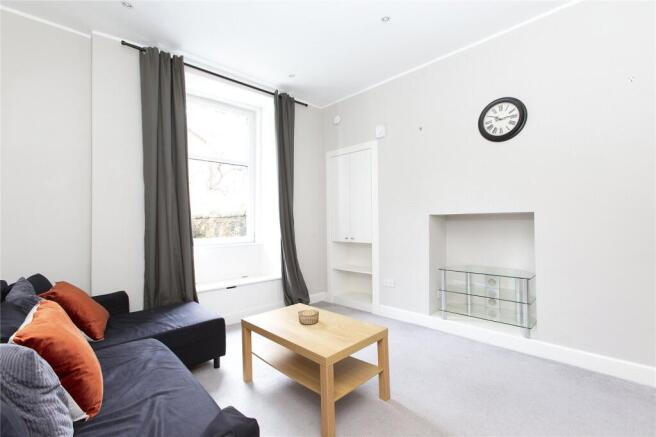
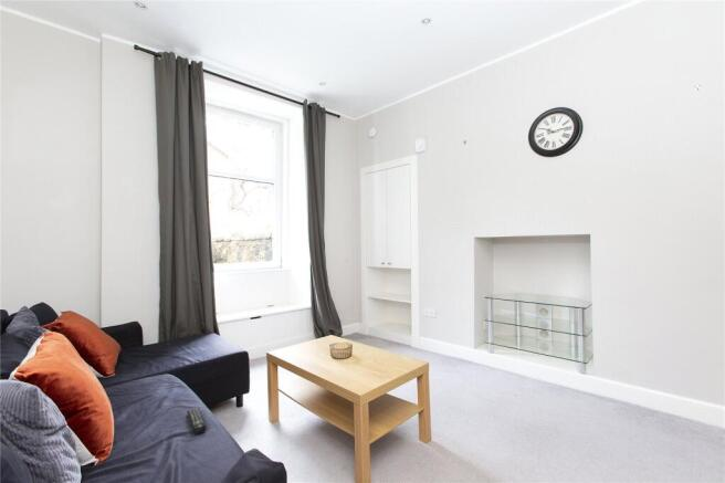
+ remote control (196, 419)
